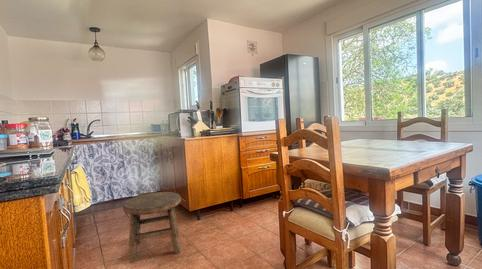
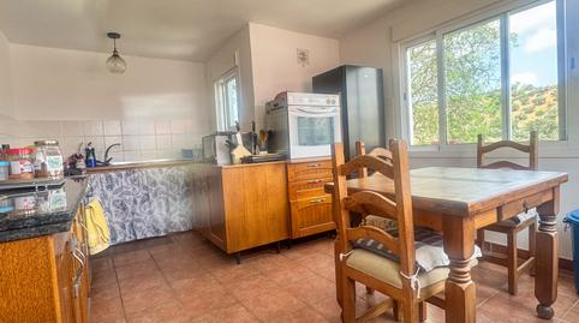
- stool (154, 221)
